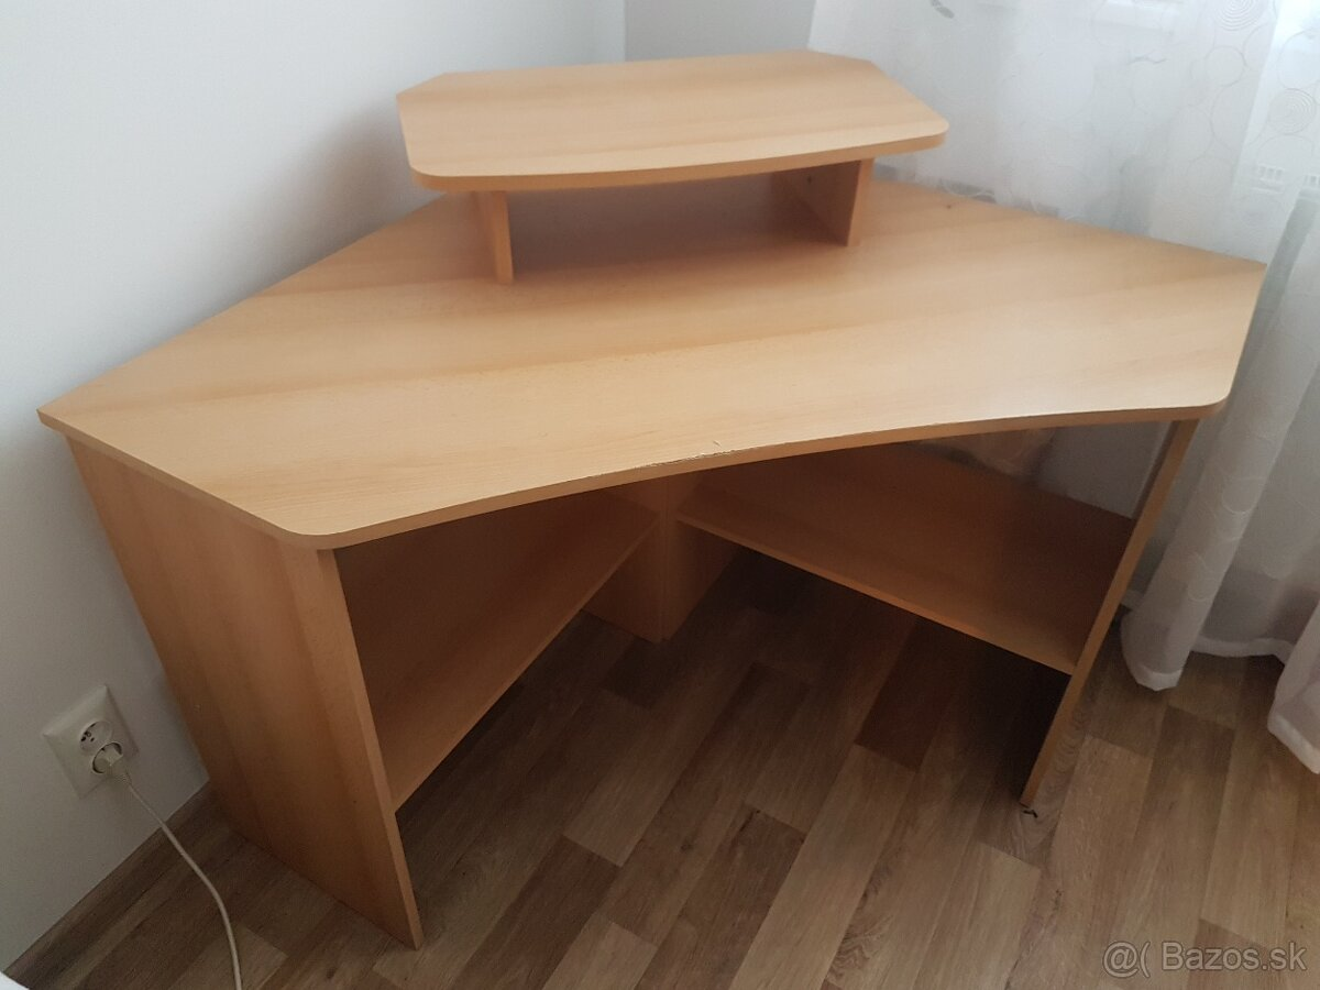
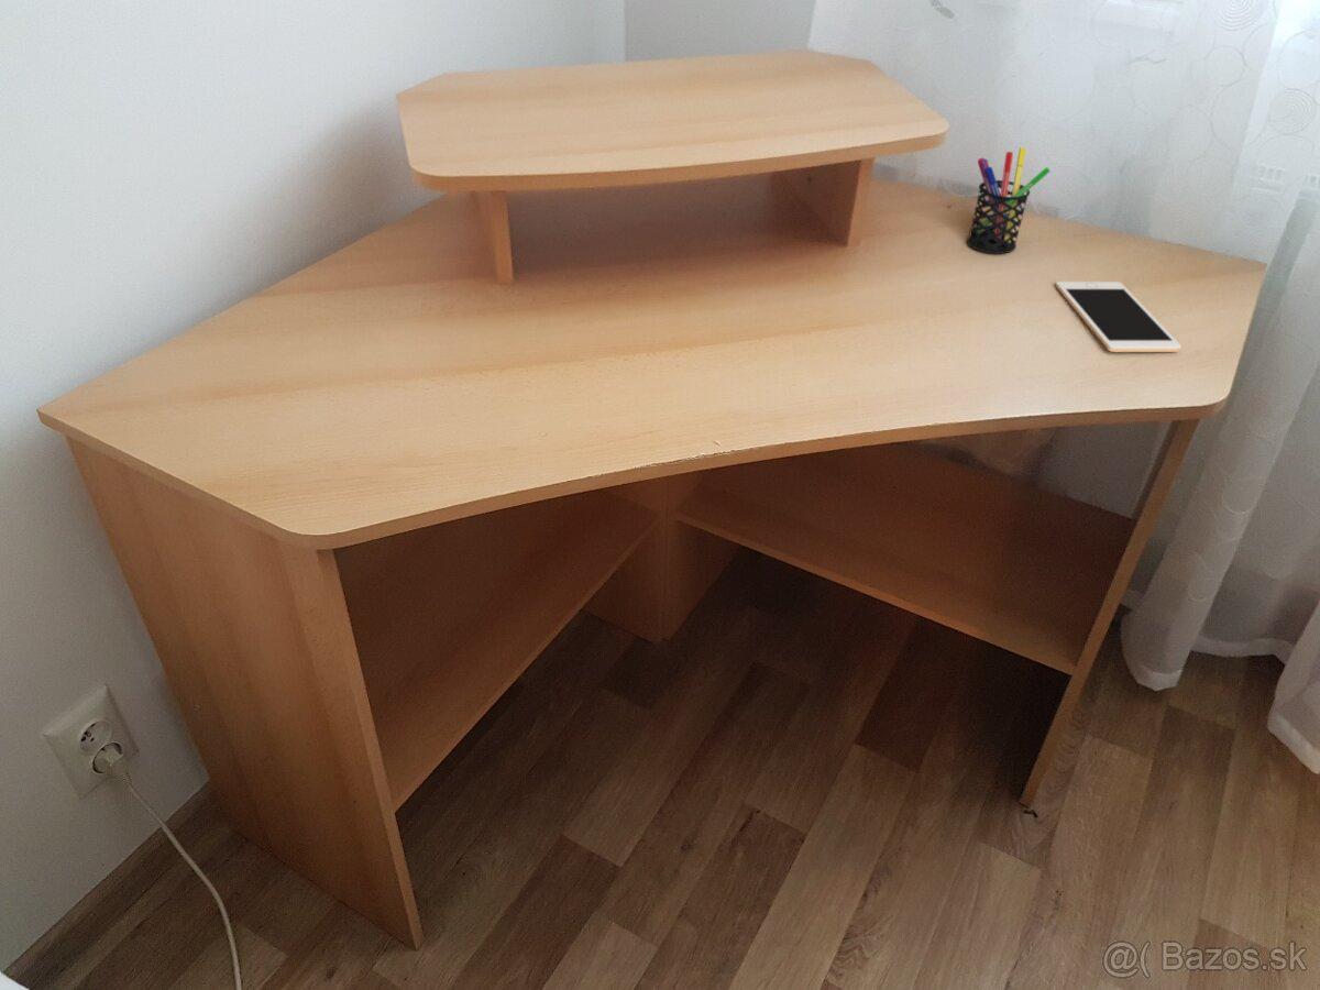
+ pen holder (1008, 198)
+ cell phone (1114, 315)
